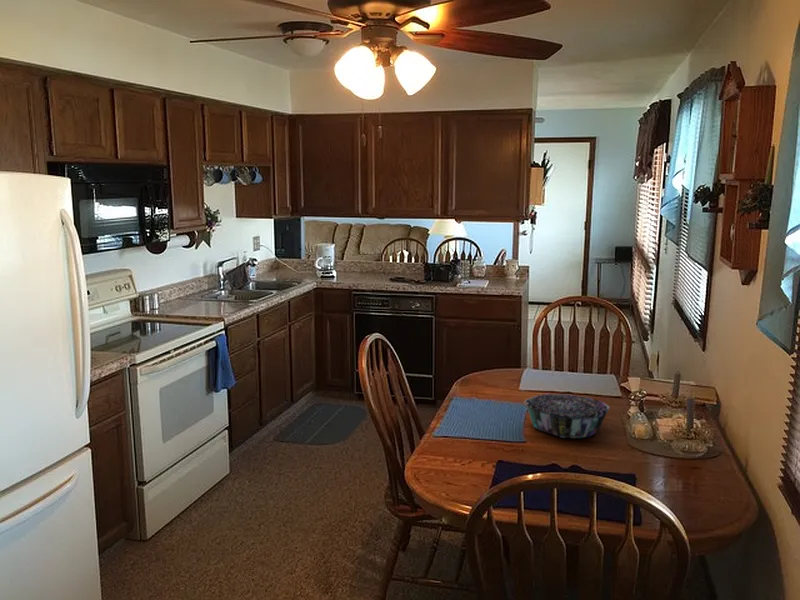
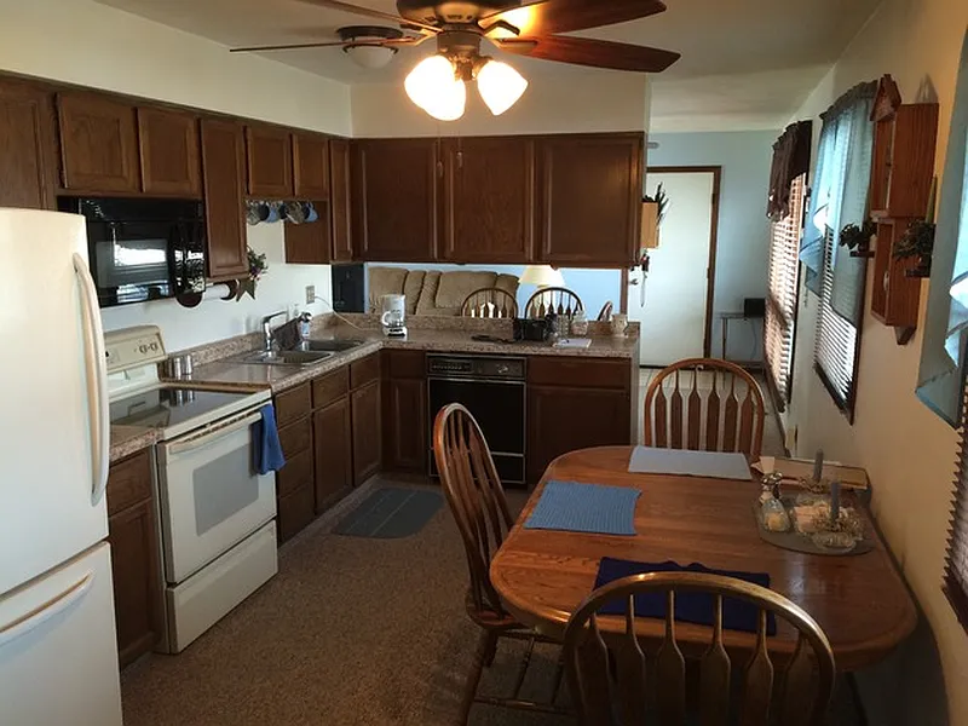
- decorative bowl (566, 416)
